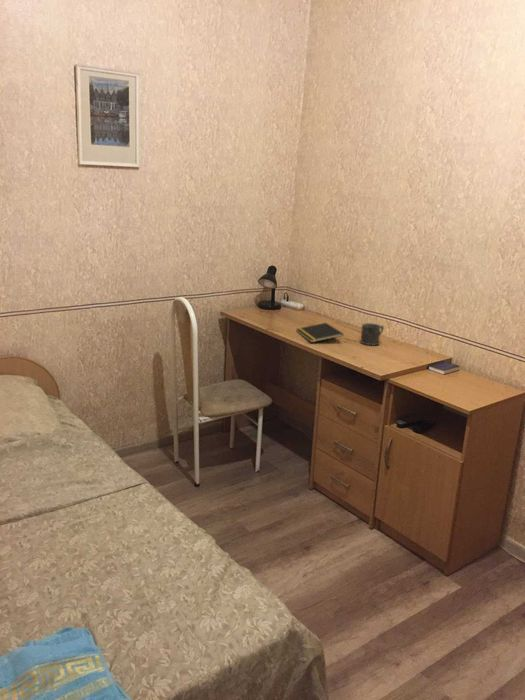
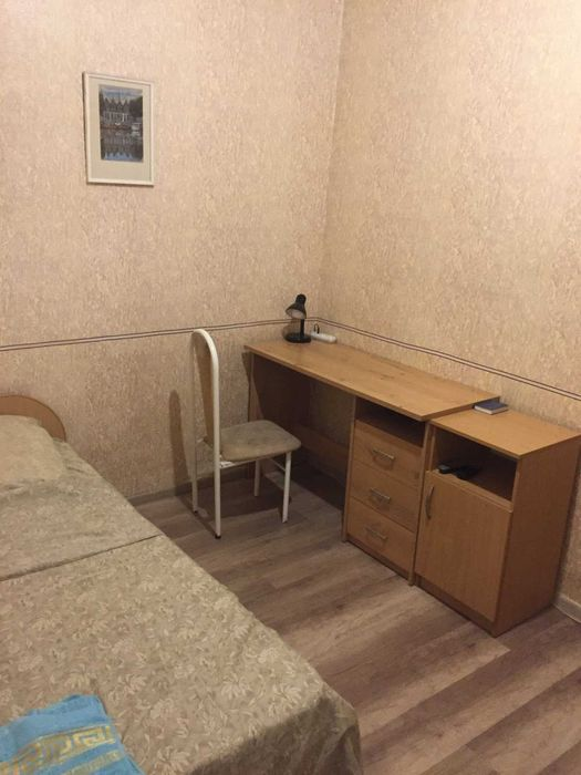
- mug (372, 333)
- notepad (318, 332)
